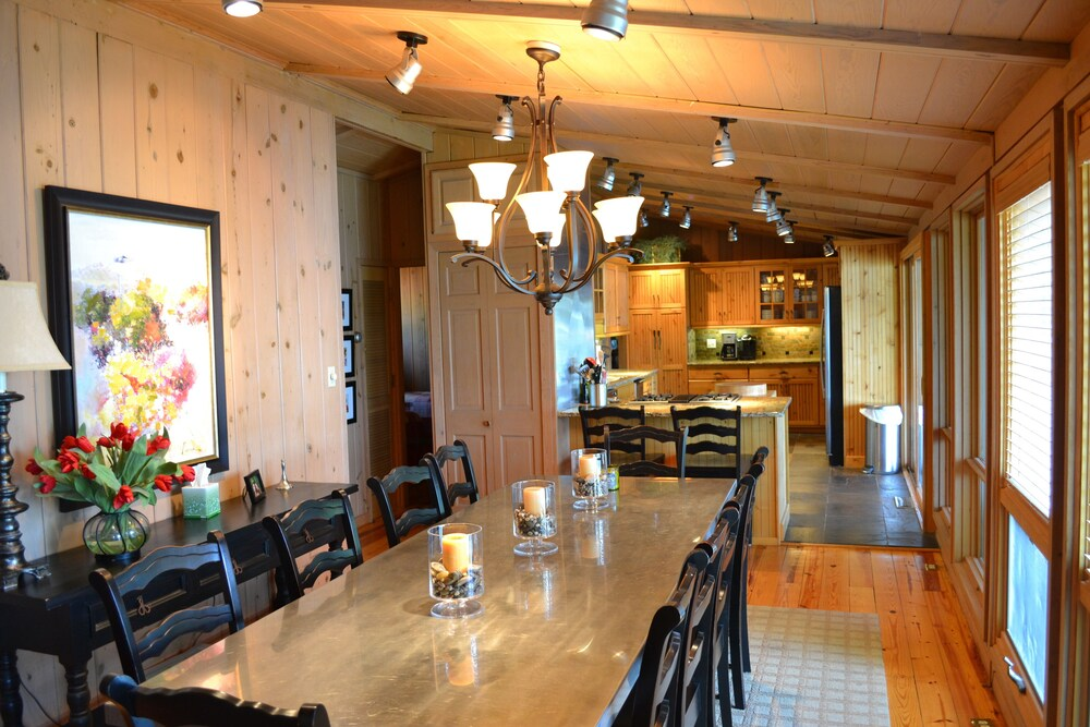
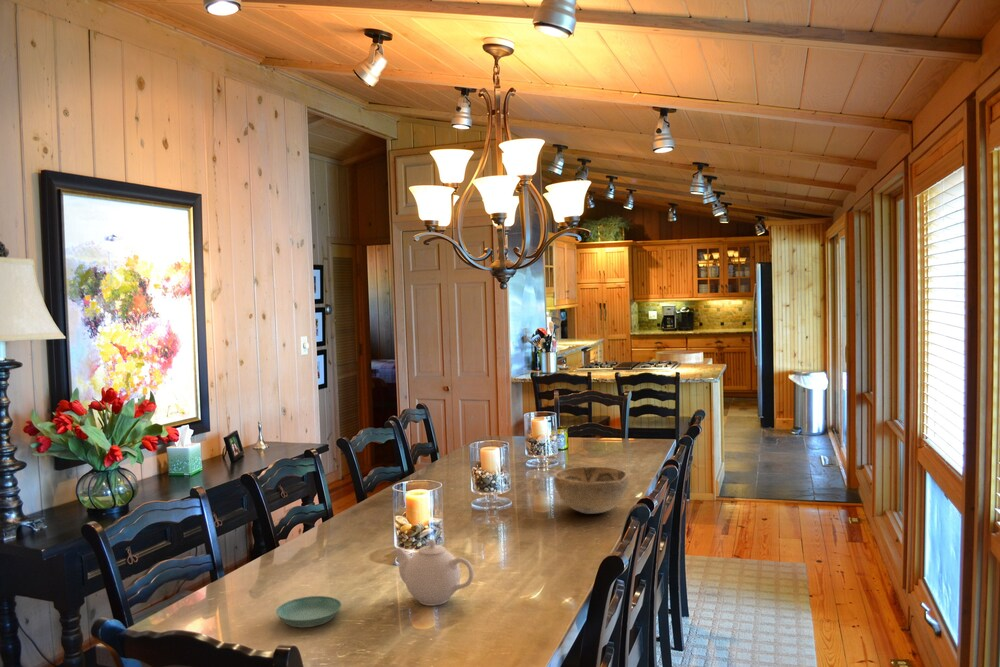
+ teapot (432, 569)
+ saucer (309, 612)
+ decorative bowl (591, 492)
